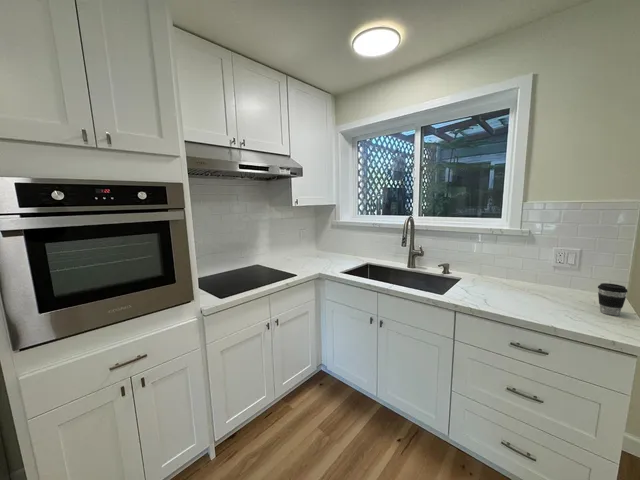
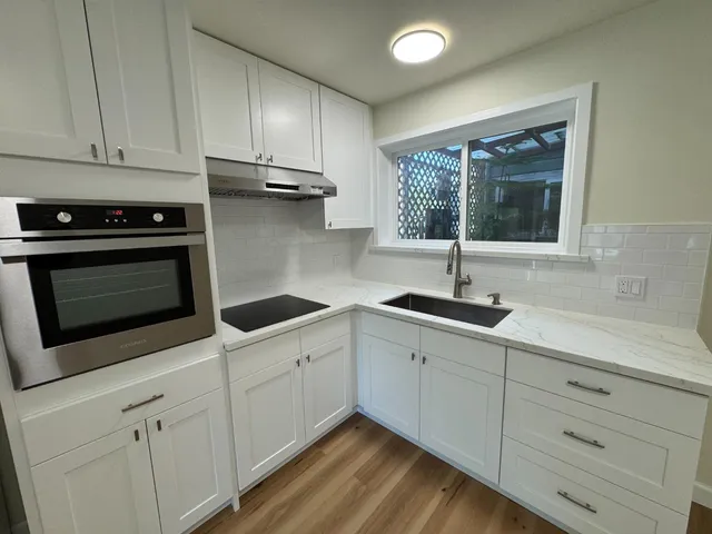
- coffee cup (611, 299)
